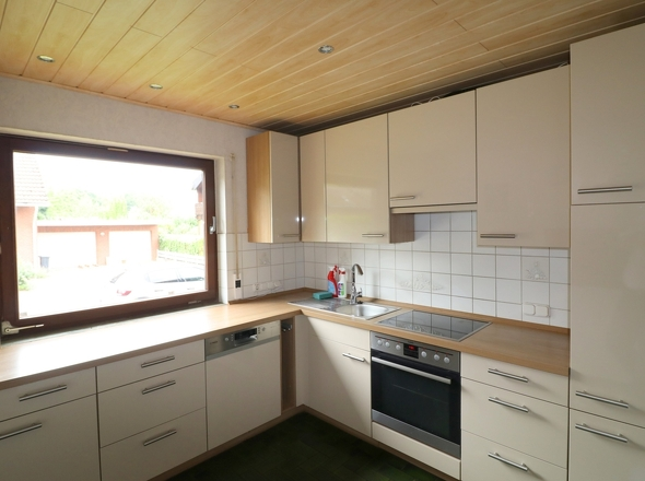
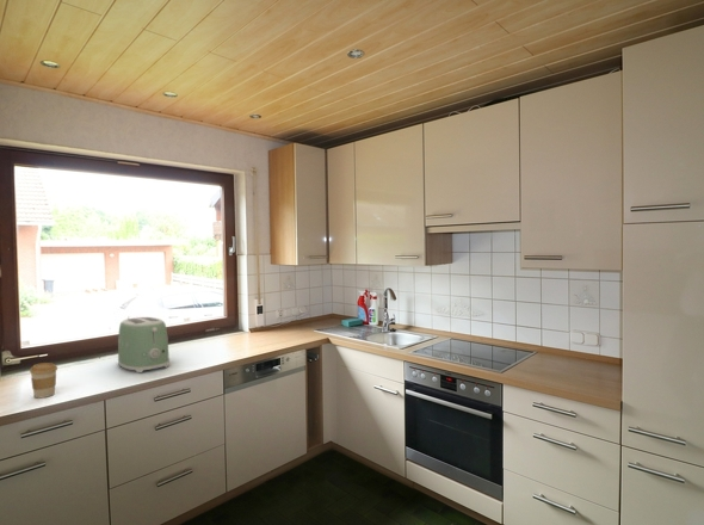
+ coffee cup (44, 379)
+ toaster (142, 341)
